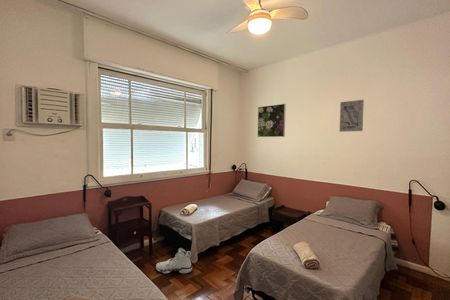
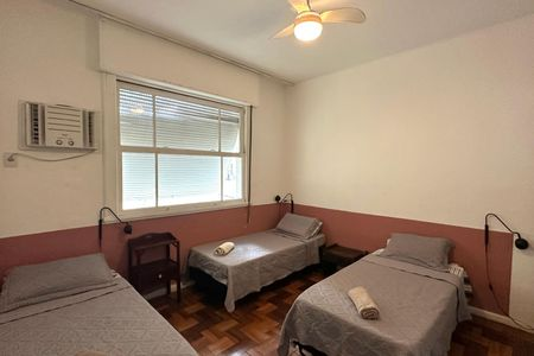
- wall art (351, 116)
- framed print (270, 121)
- sneaker (174, 260)
